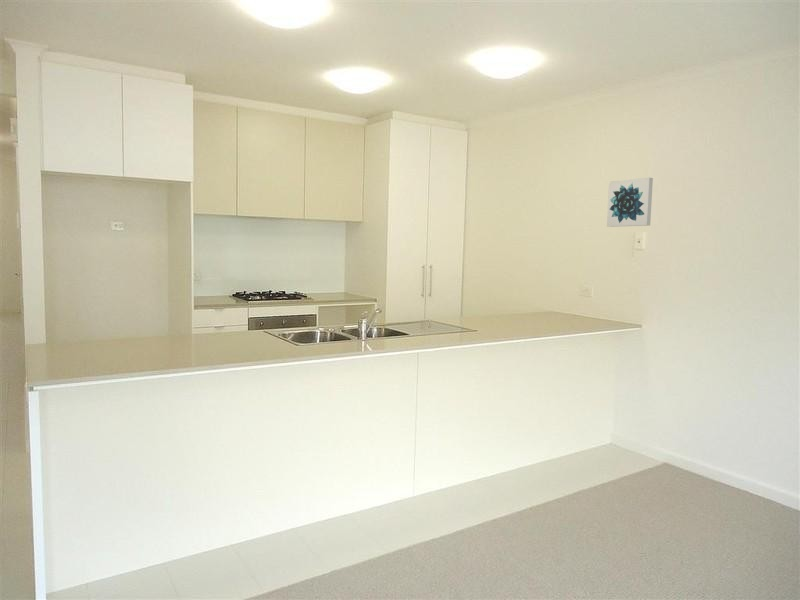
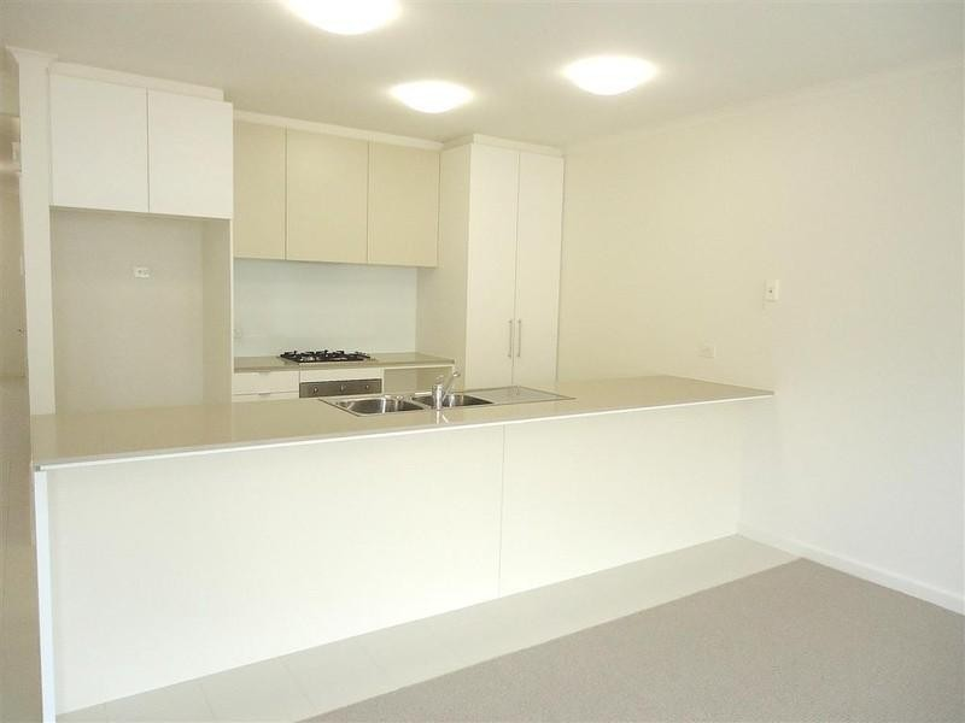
- wall art (629, 203)
